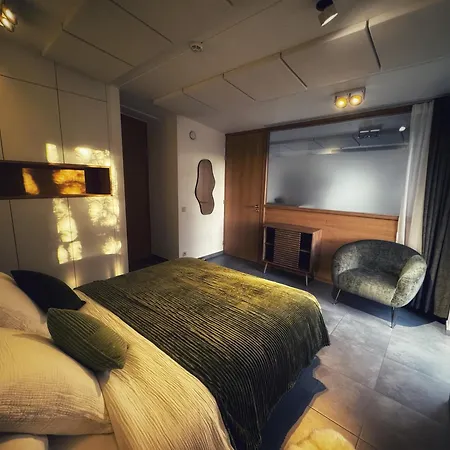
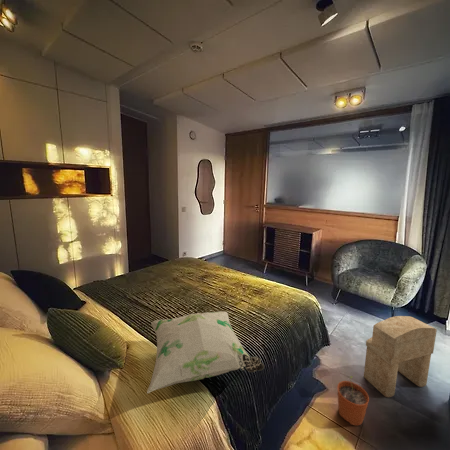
+ plant pot (352, 397)
+ stool (398, 351)
+ decorative pillow (200, 342)
